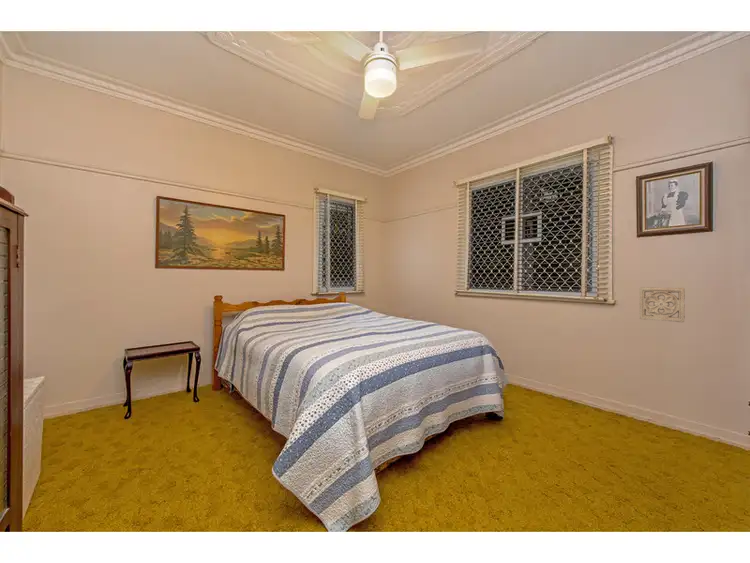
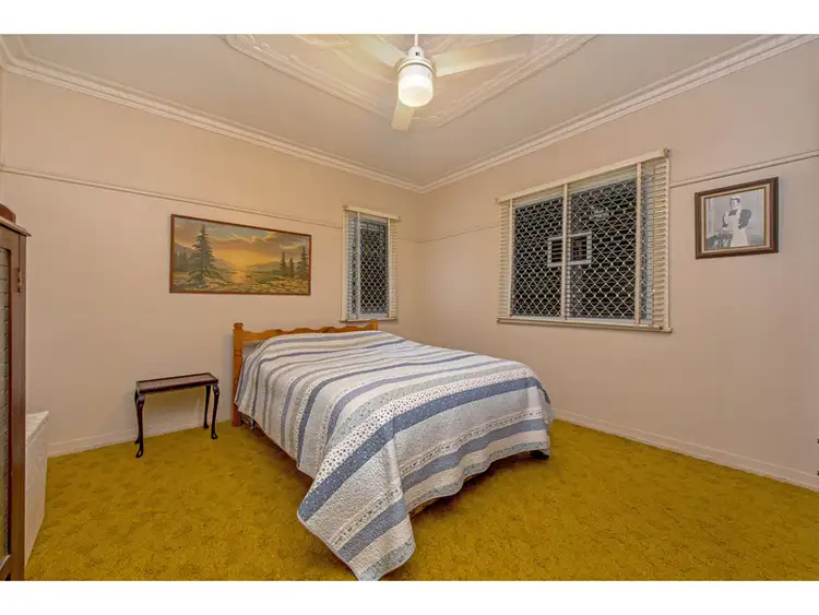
- wall ornament (660, 304)
